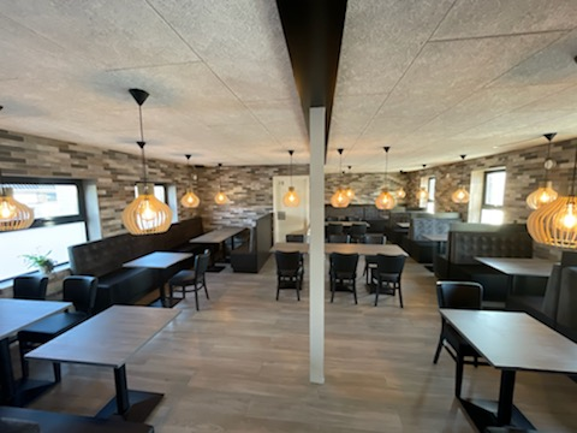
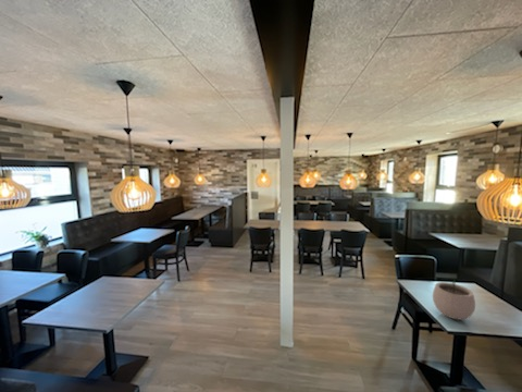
+ plant pot (452, 296)
